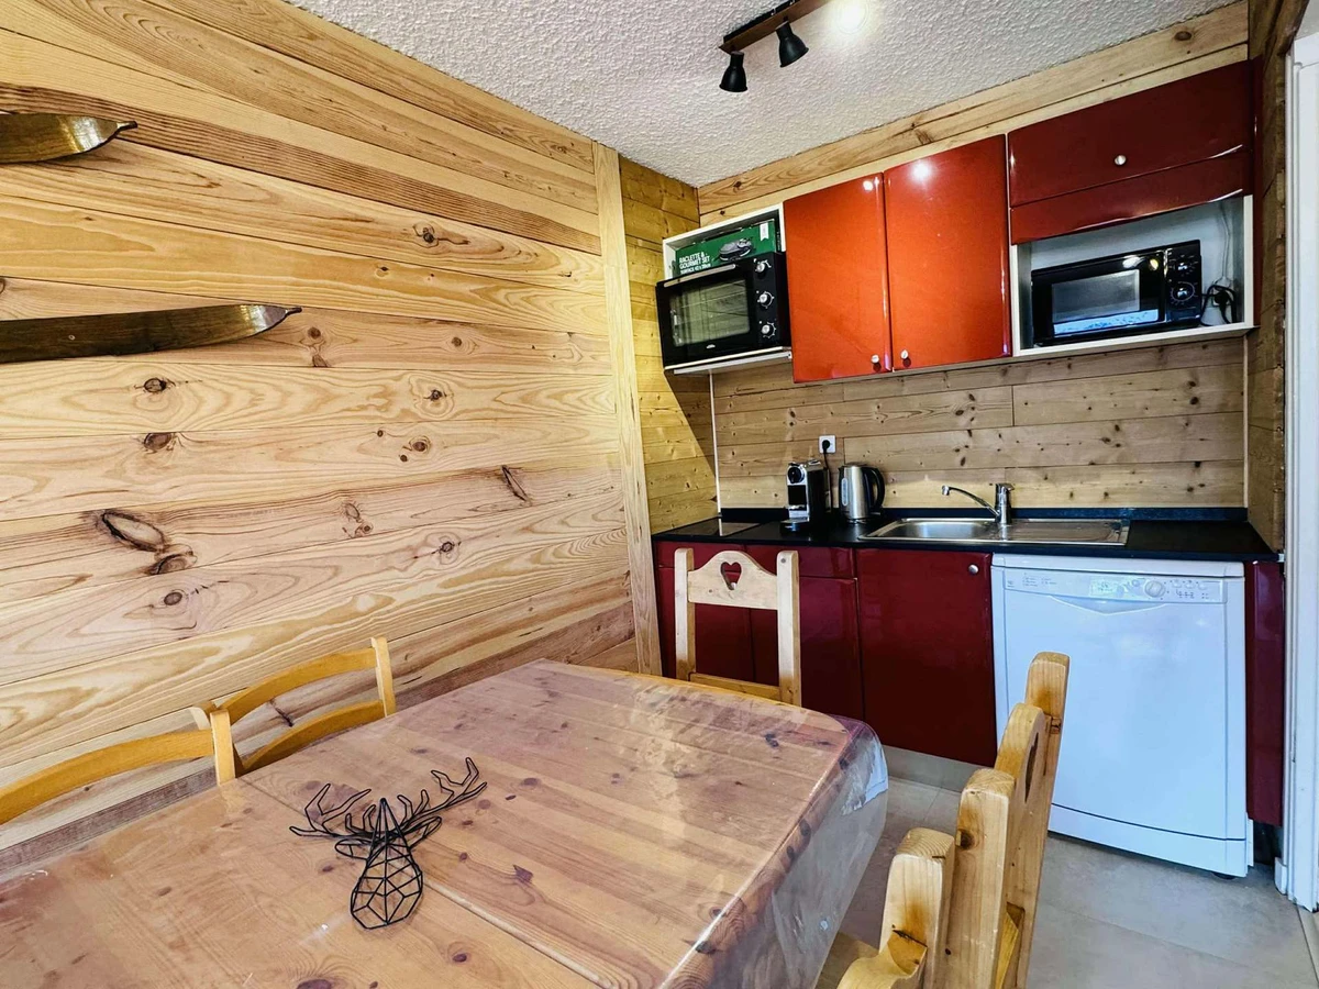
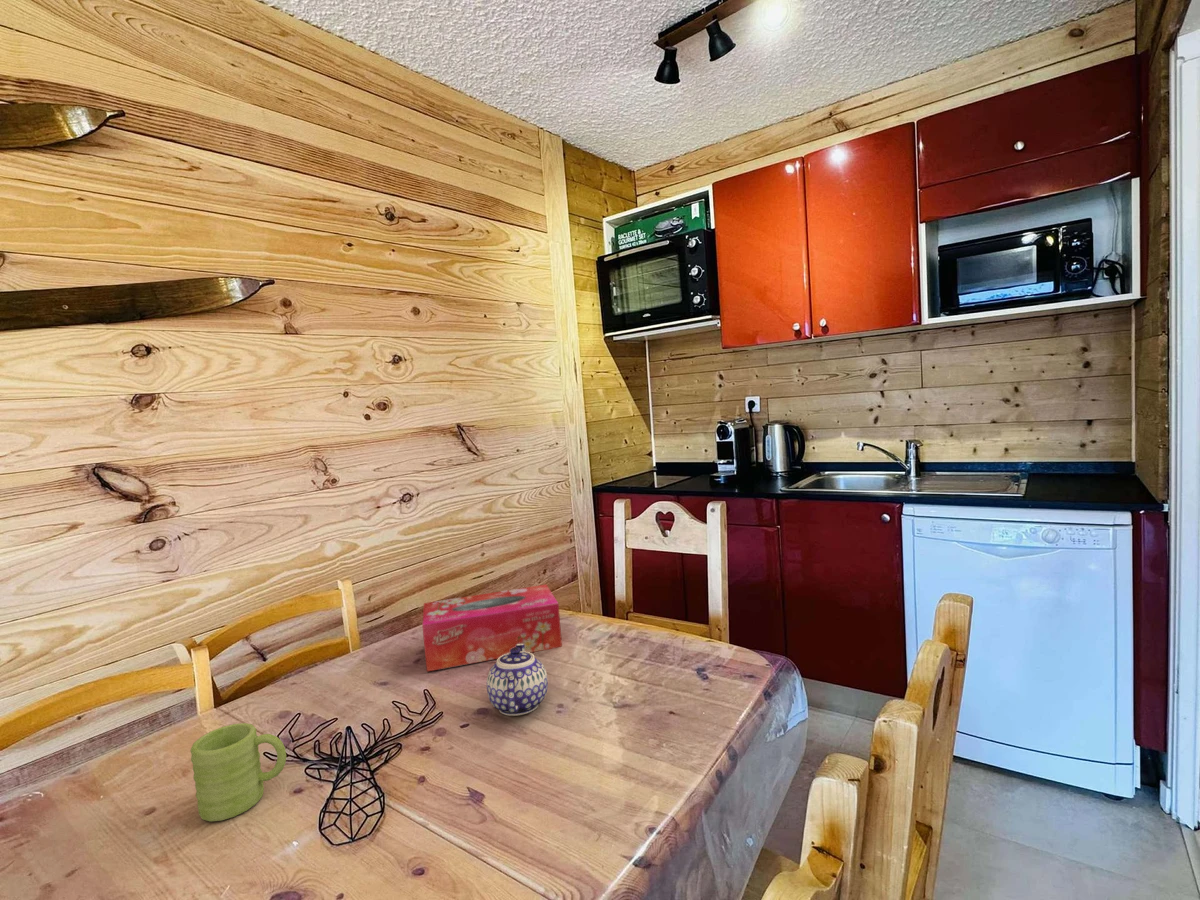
+ mug (242, 767)
+ tissue box (491, 624)
+ teapot (516, 677)
